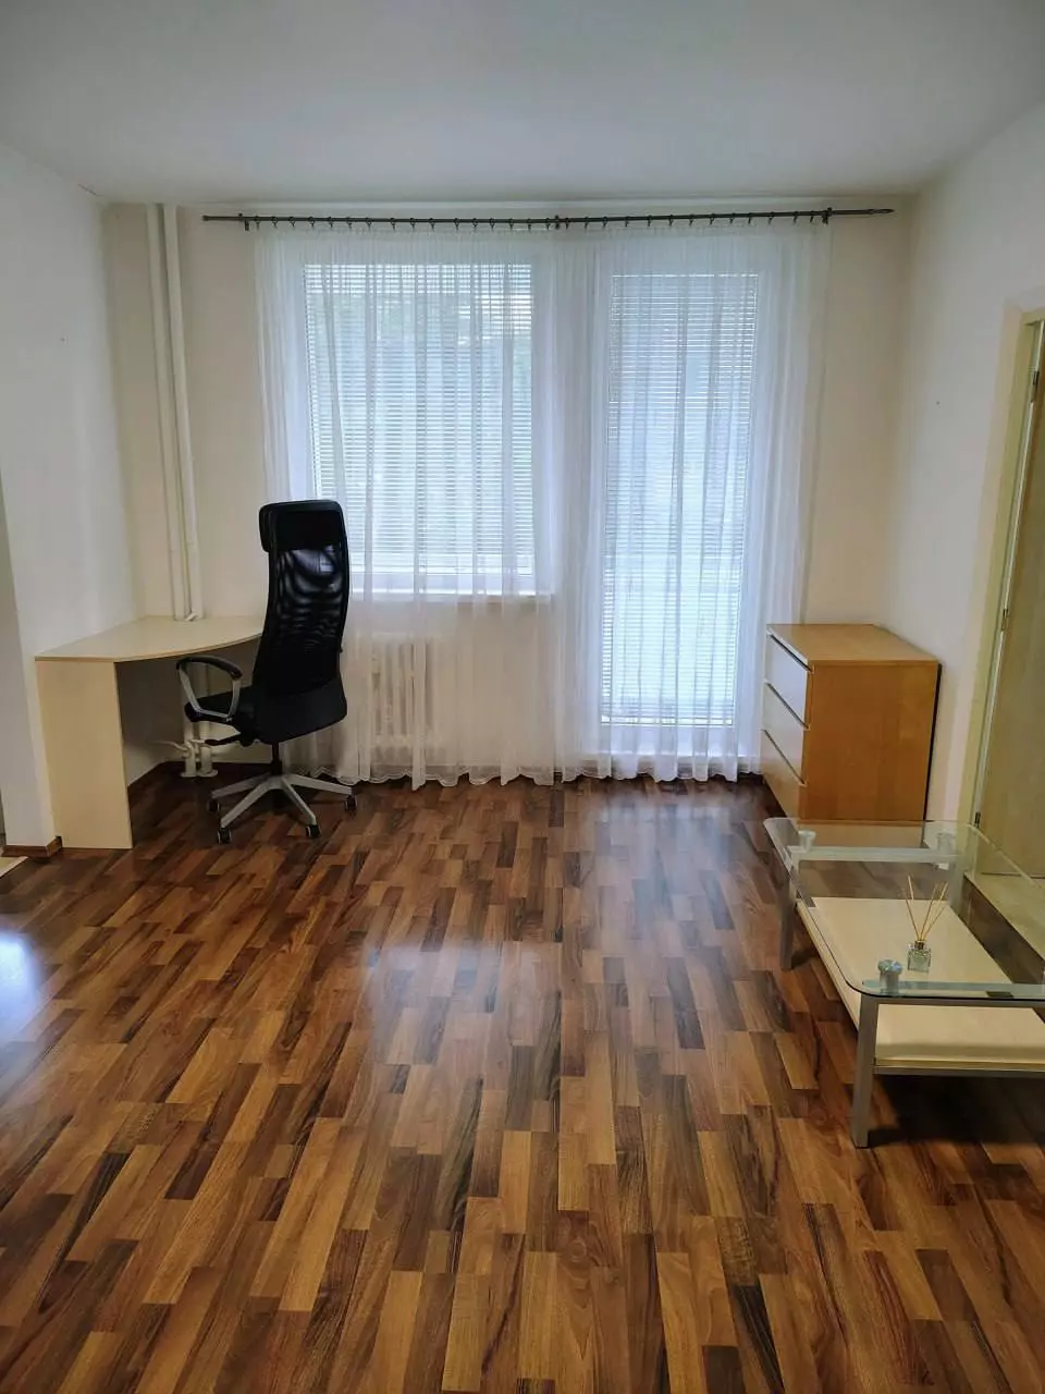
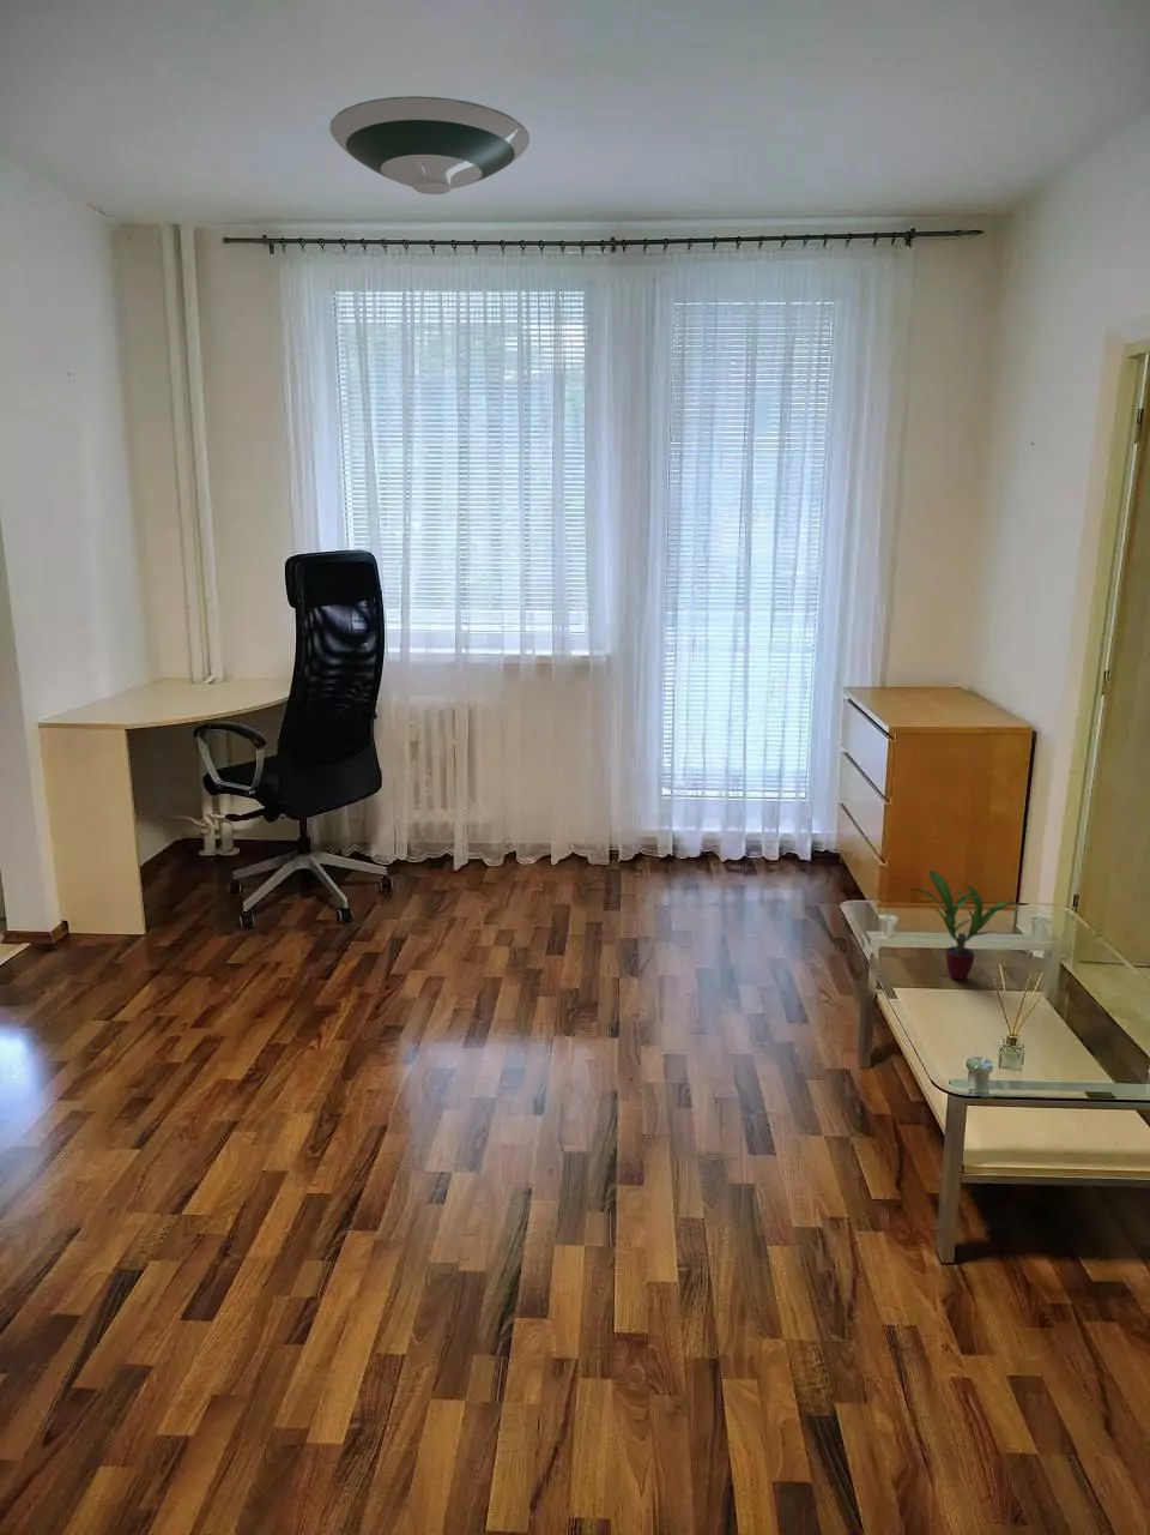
+ potted plant (958, 927)
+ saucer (431, 163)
